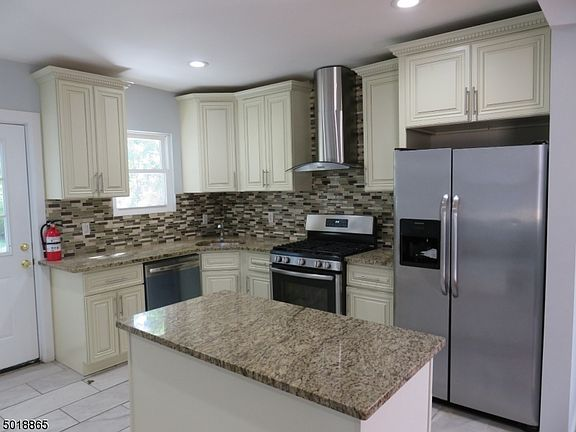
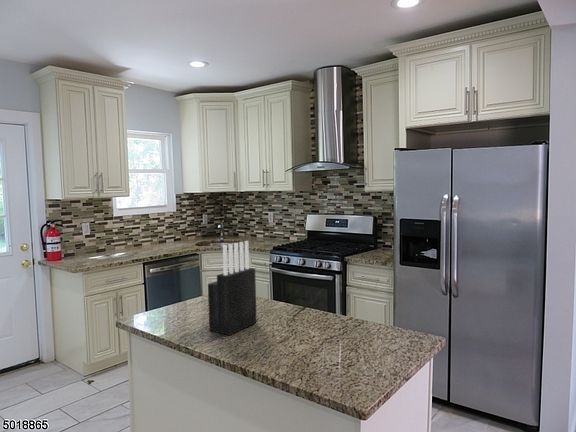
+ knife block (230, 284)
